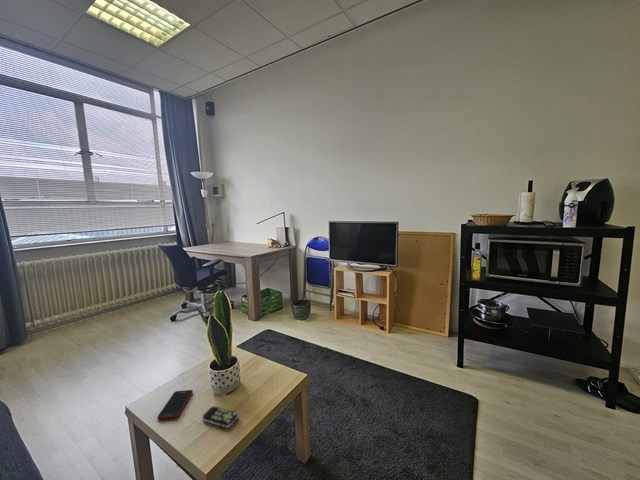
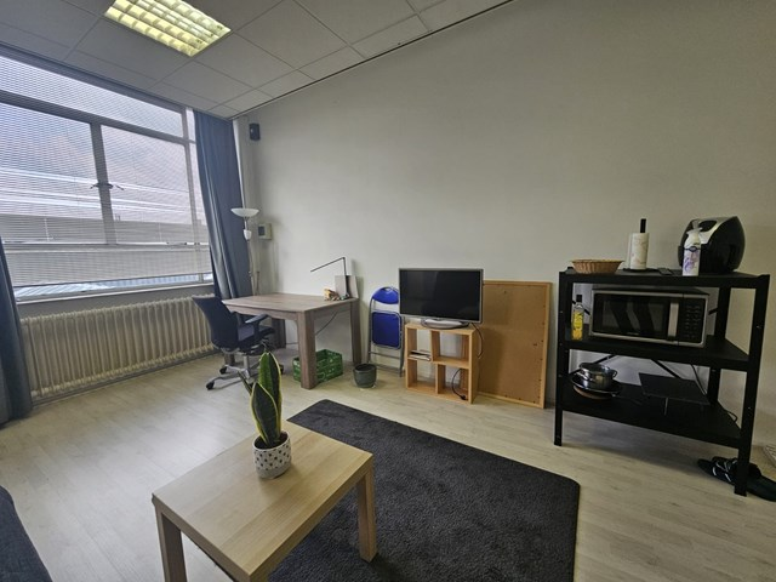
- remote control (220, 416)
- cell phone (176, 403)
